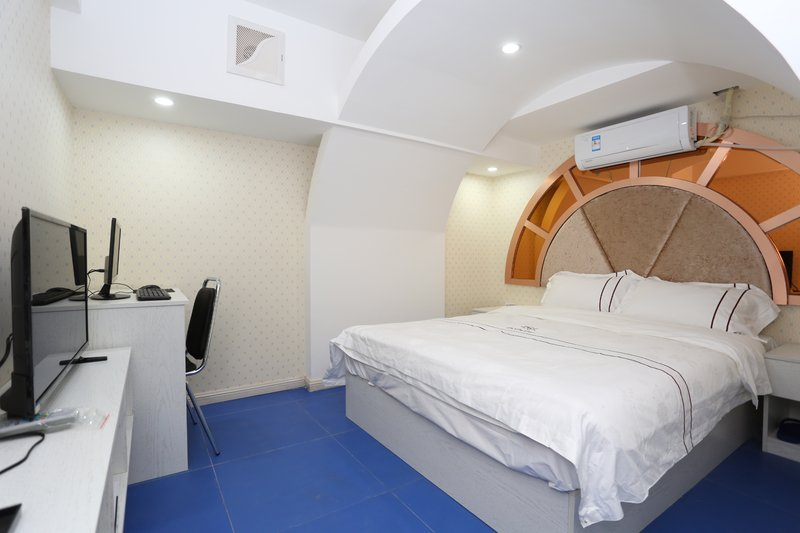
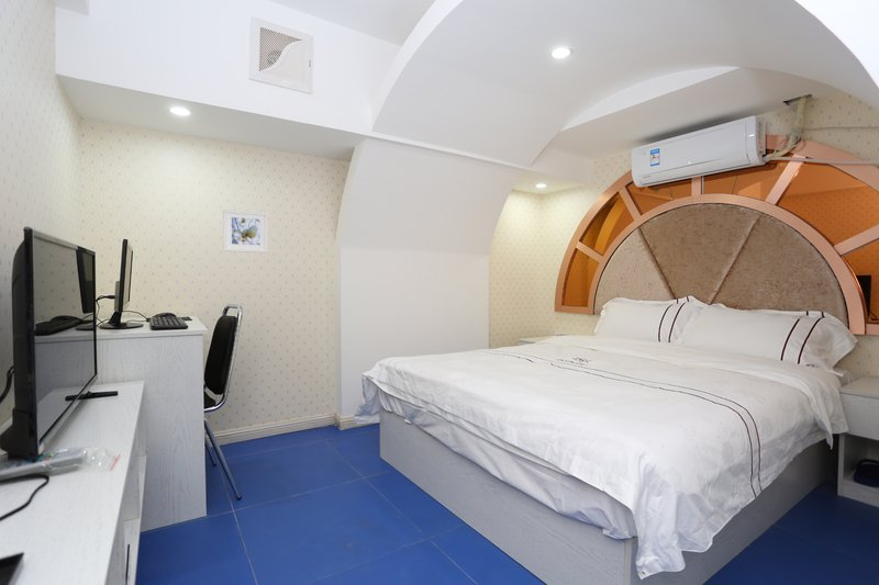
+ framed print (245, 230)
